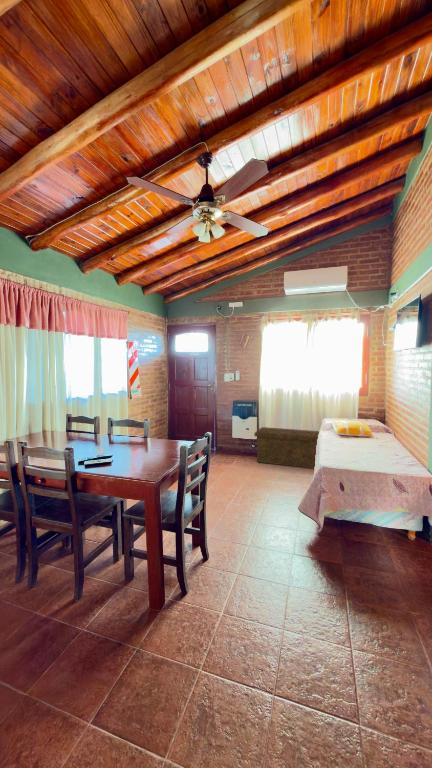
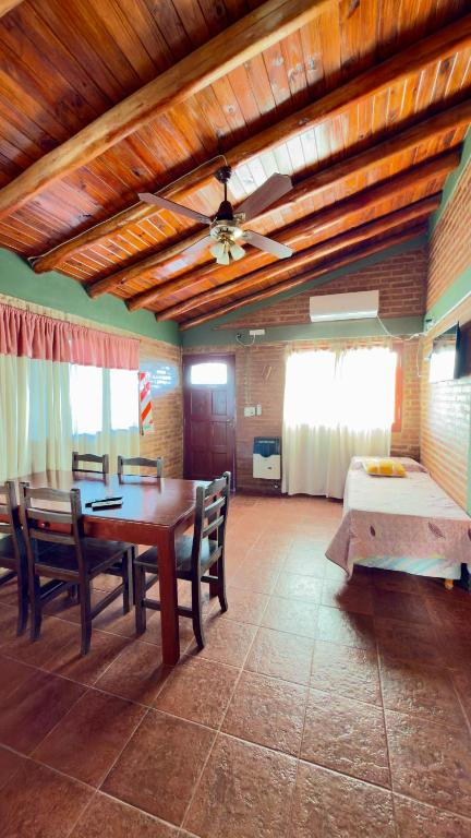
- storage bench (290, 446)
